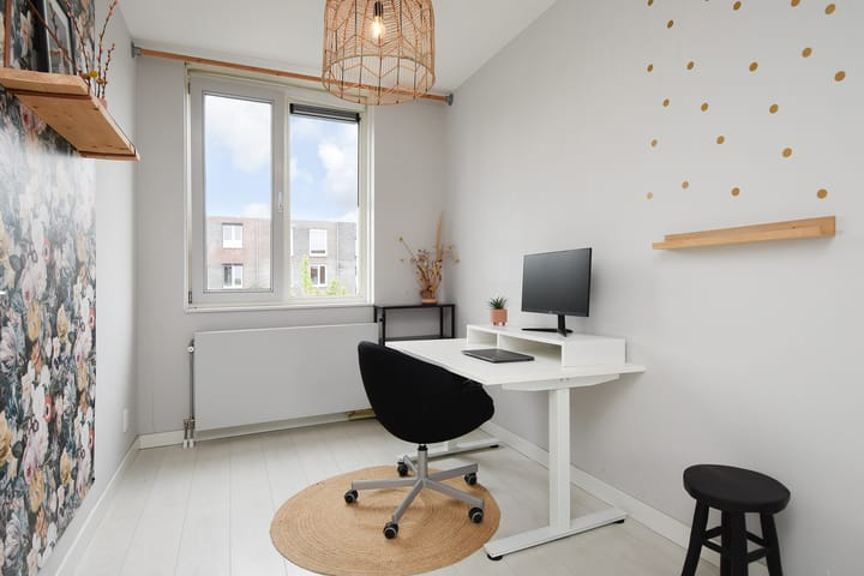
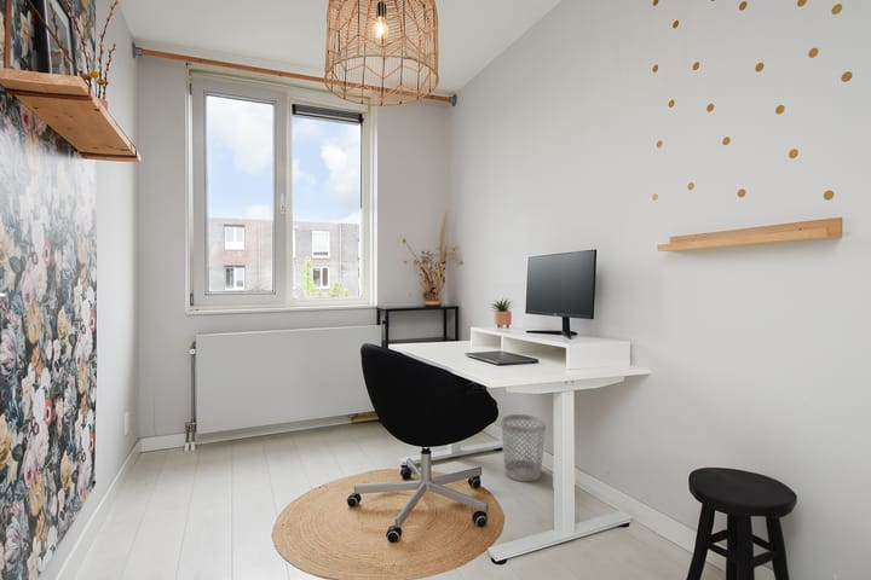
+ wastebasket (523, 447)
